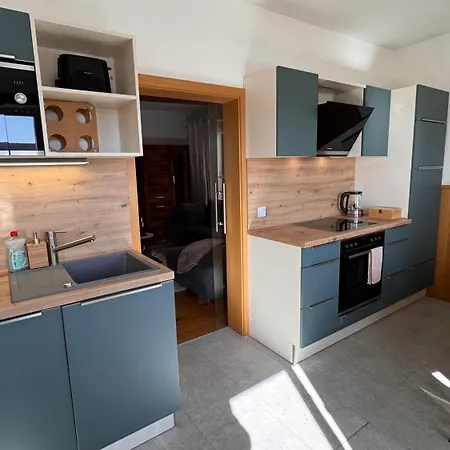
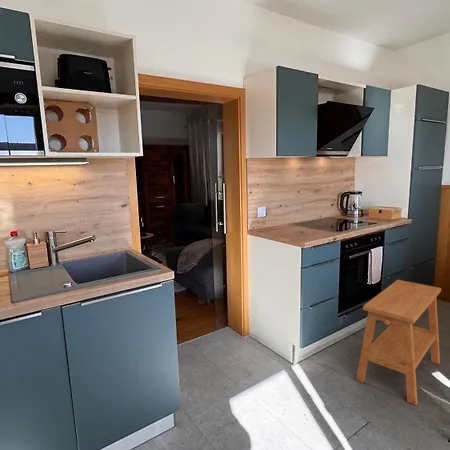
+ side table (401, 334)
